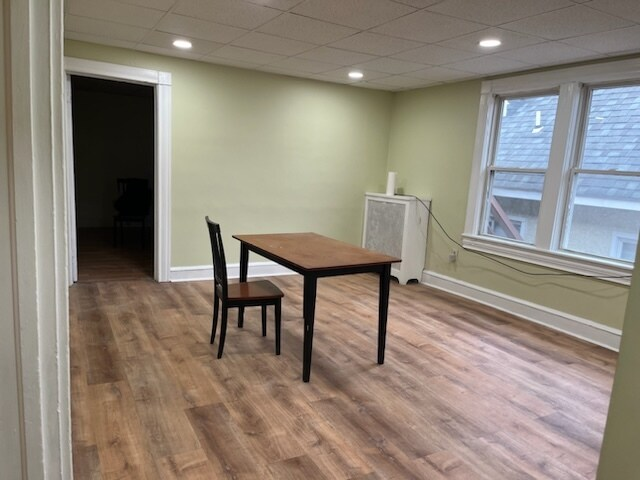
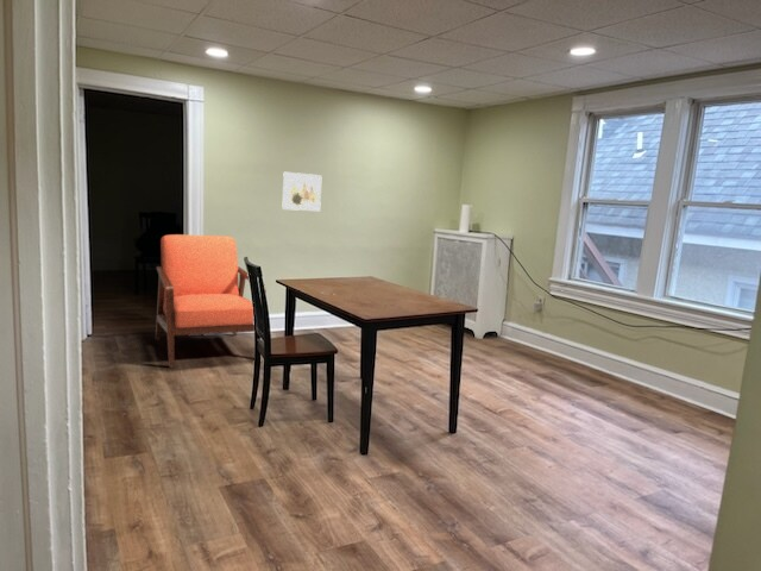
+ chair (207, 294)
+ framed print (302, 192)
